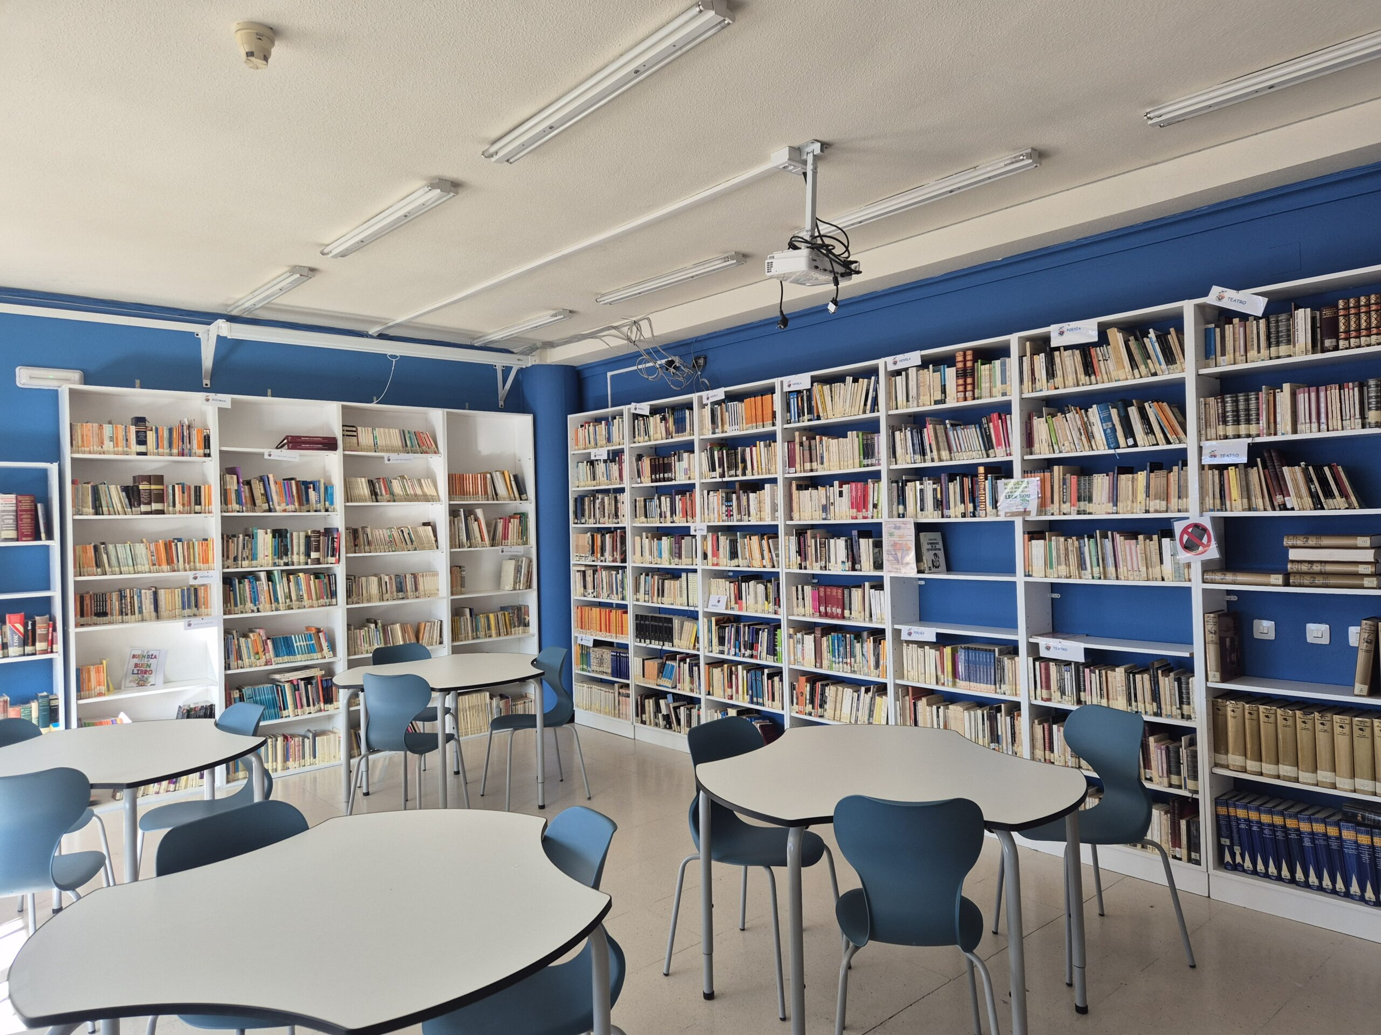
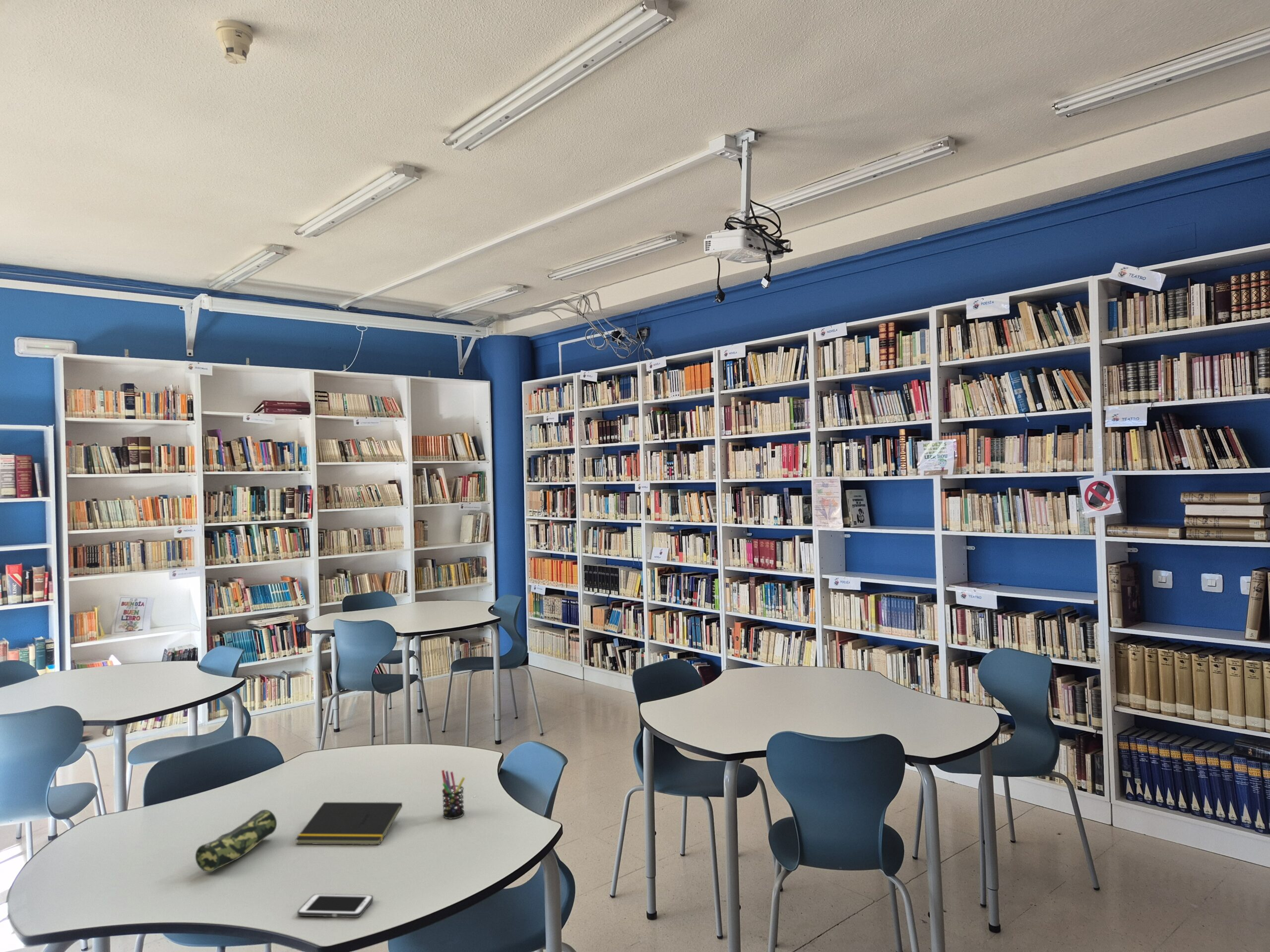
+ notepad (350, 822)
+ cell phone (336, 905)
+ pencil case (236, 841)
+ pen holder (450, 793)
